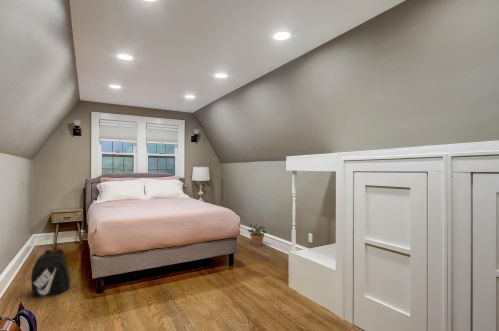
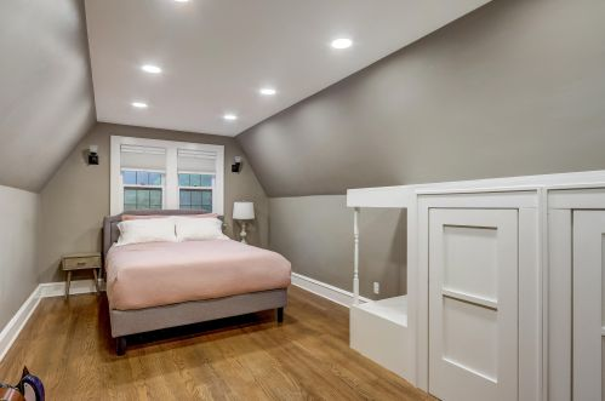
- potted plant (258, 234)
- backpack (52, 269)
